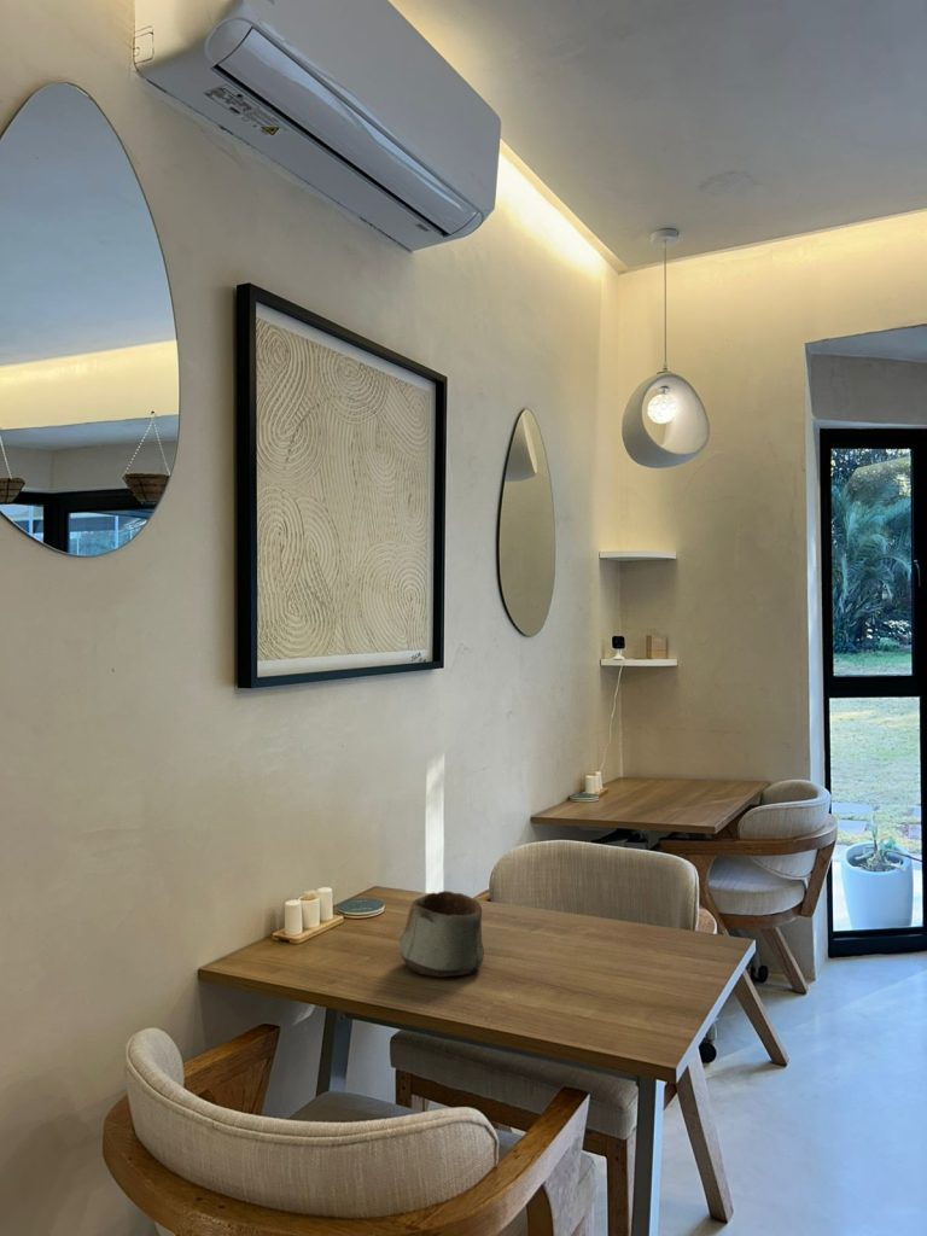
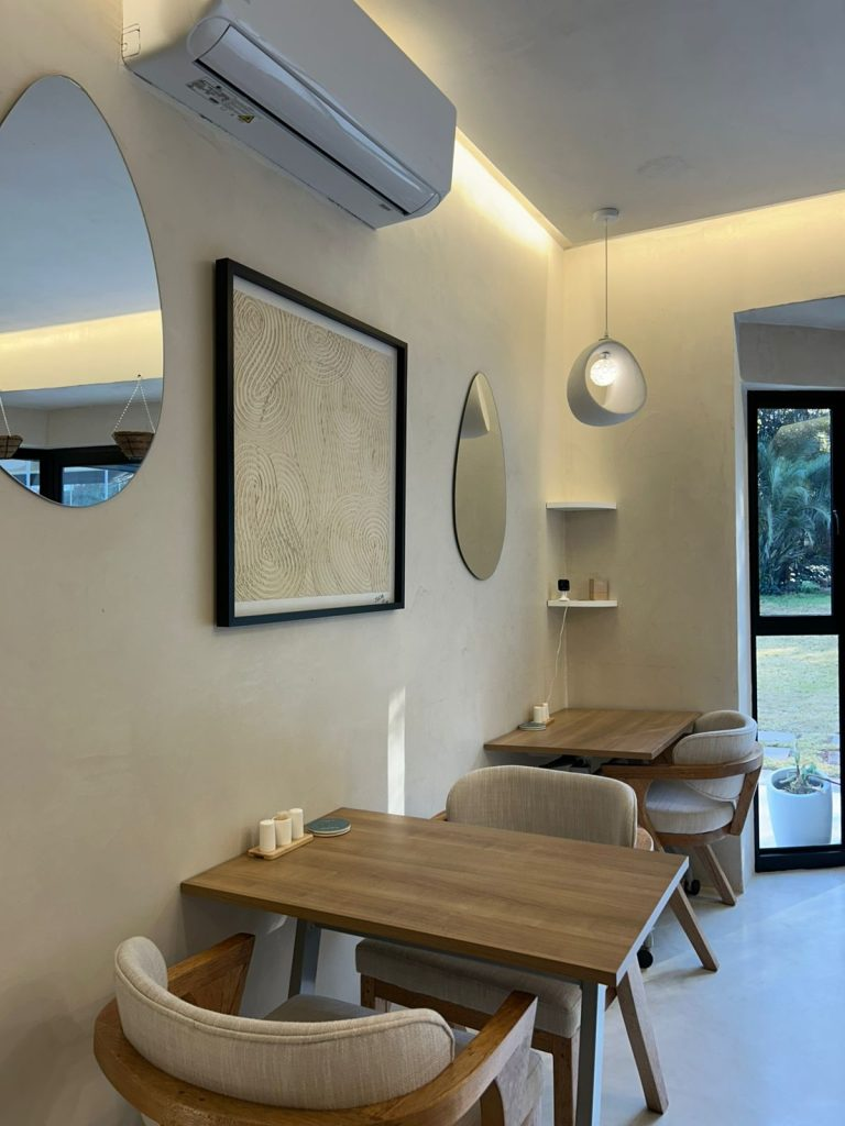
- ceramic bowl (442, 933)
